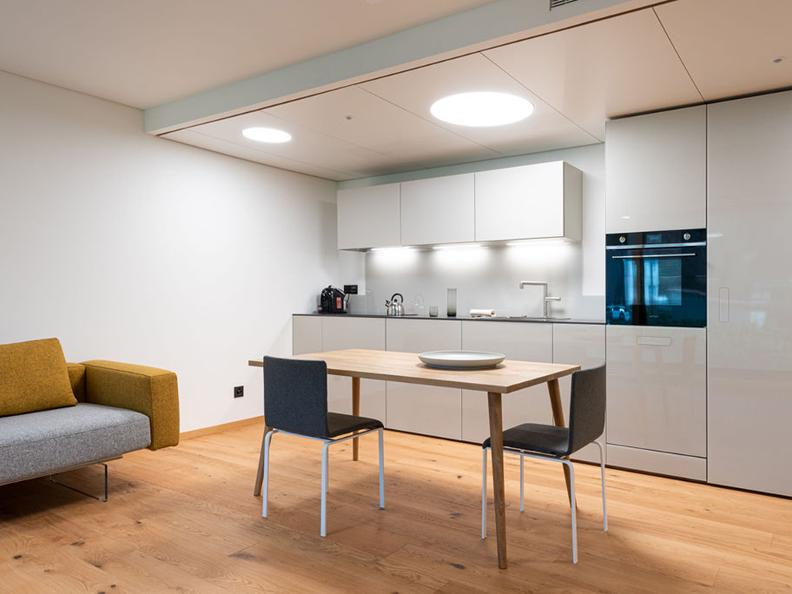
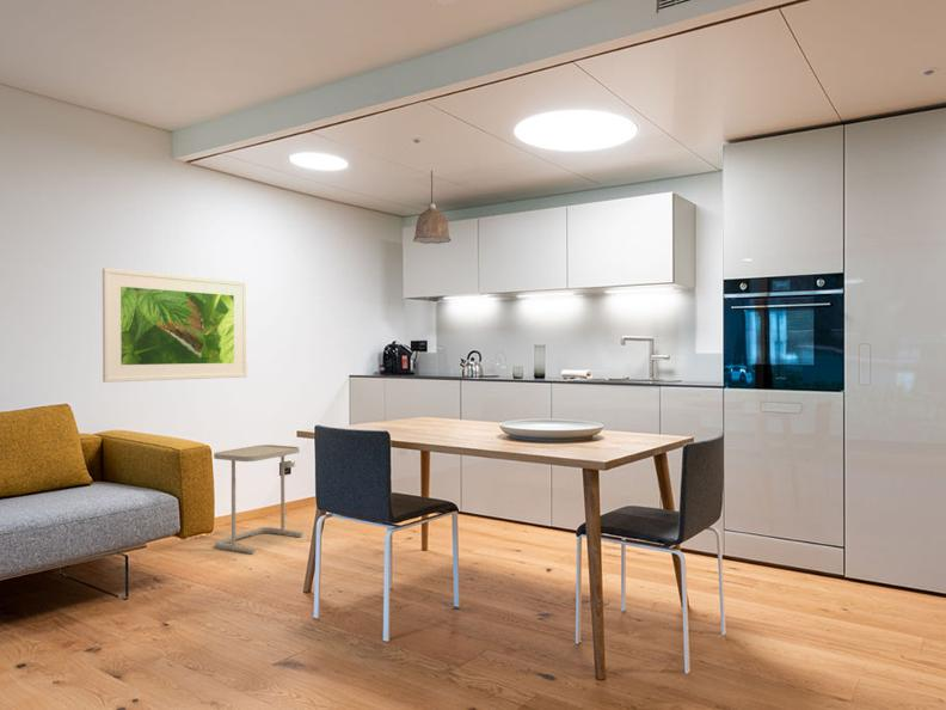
+ pendant lamp (431, 206)
+ side table (281, 495)
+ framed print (180, 328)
